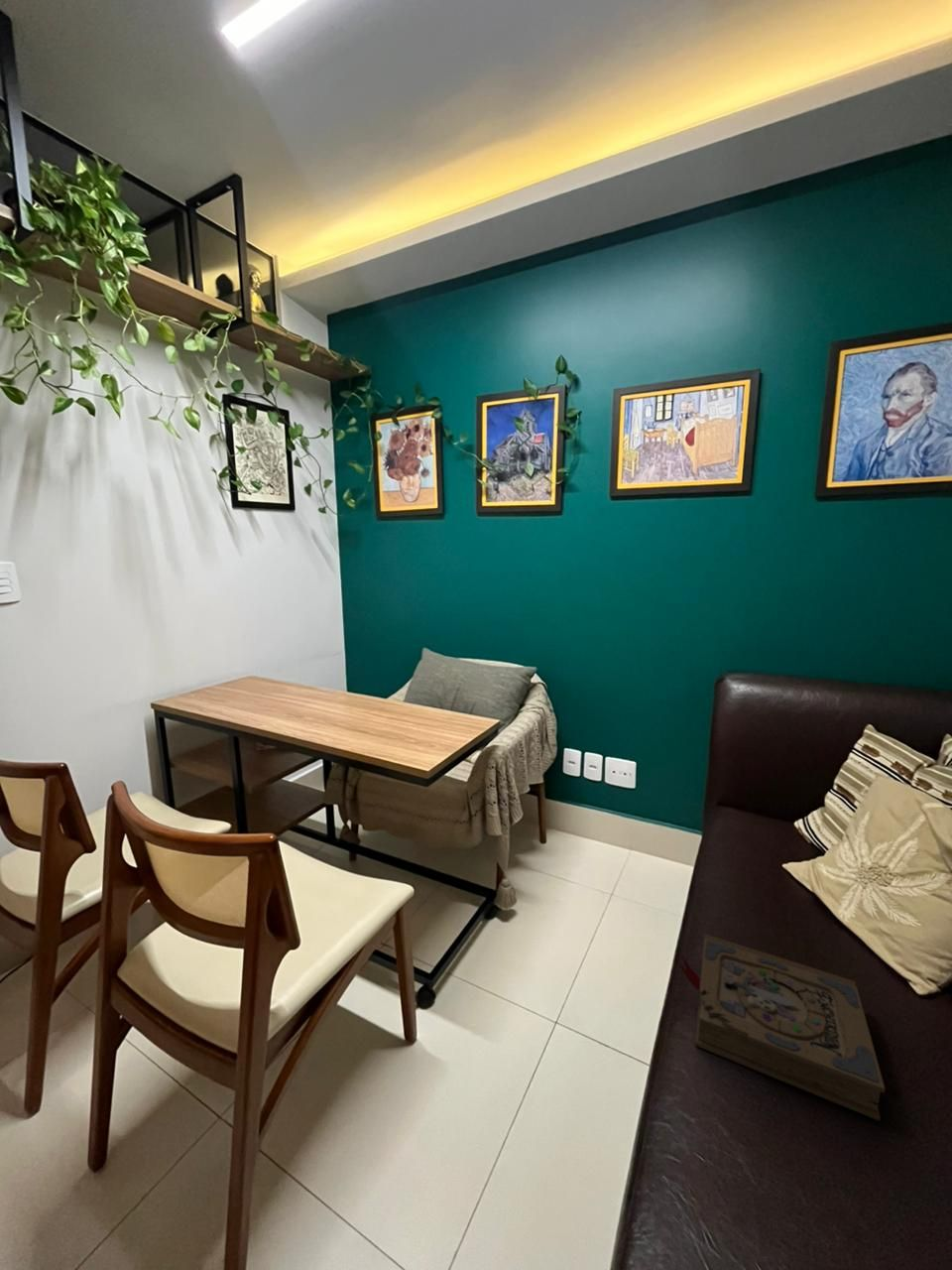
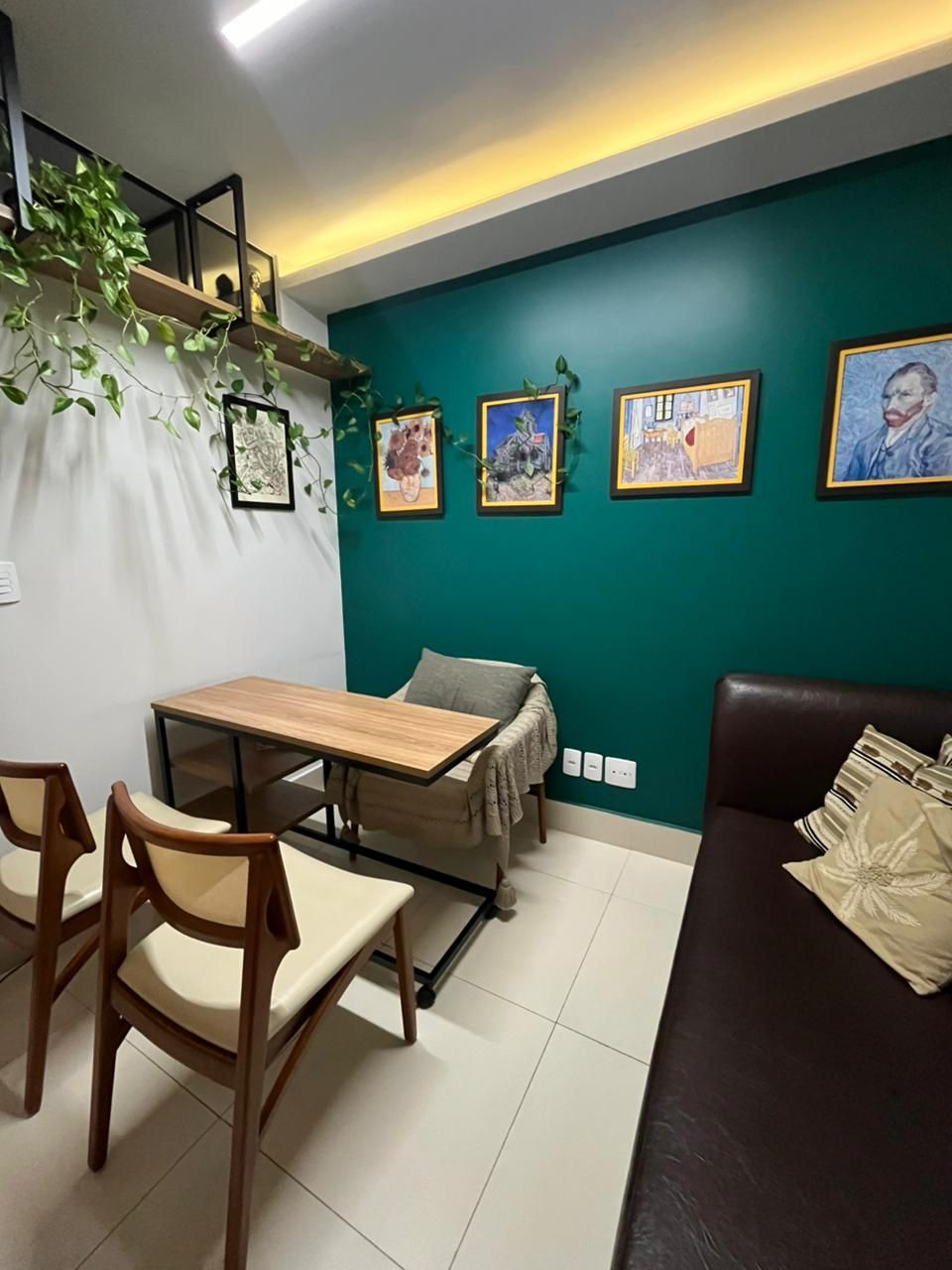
- book (766, 1002)
